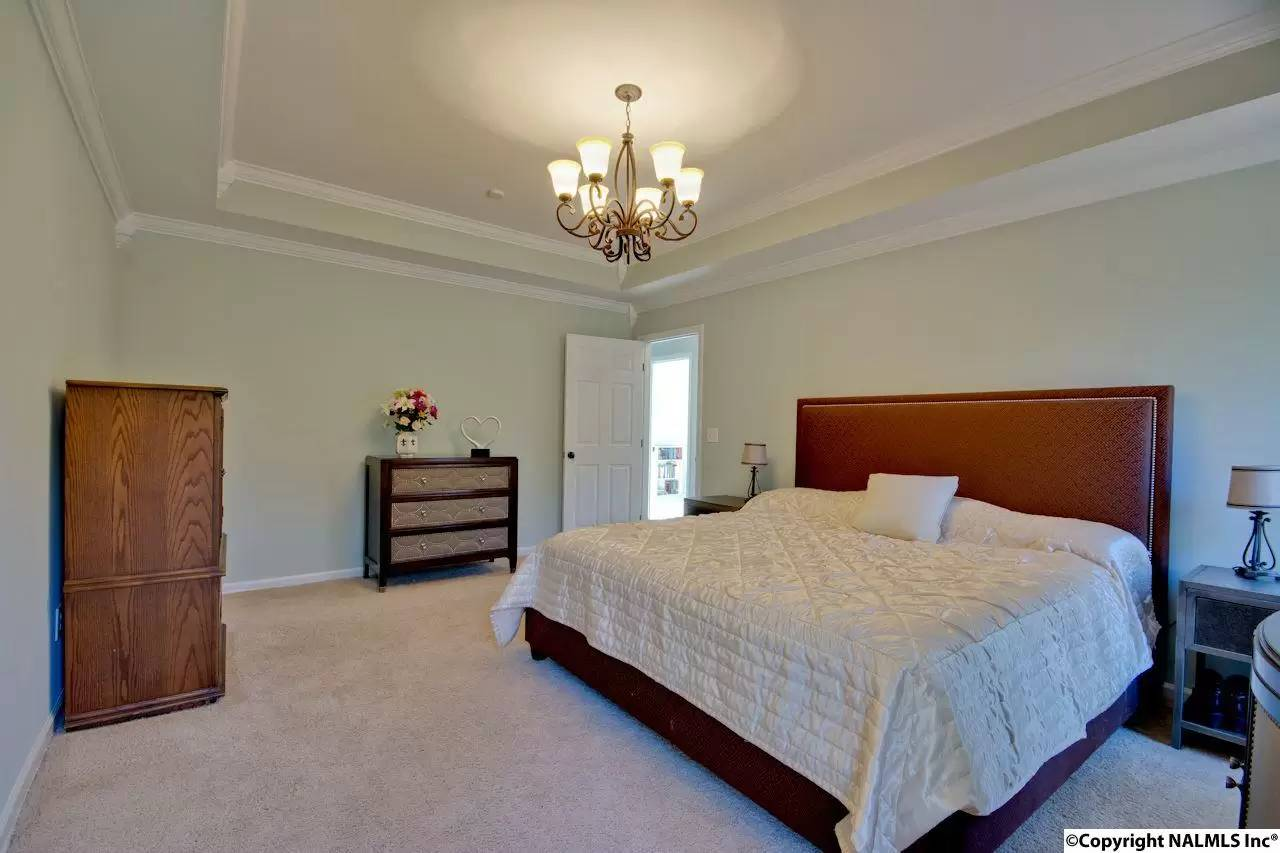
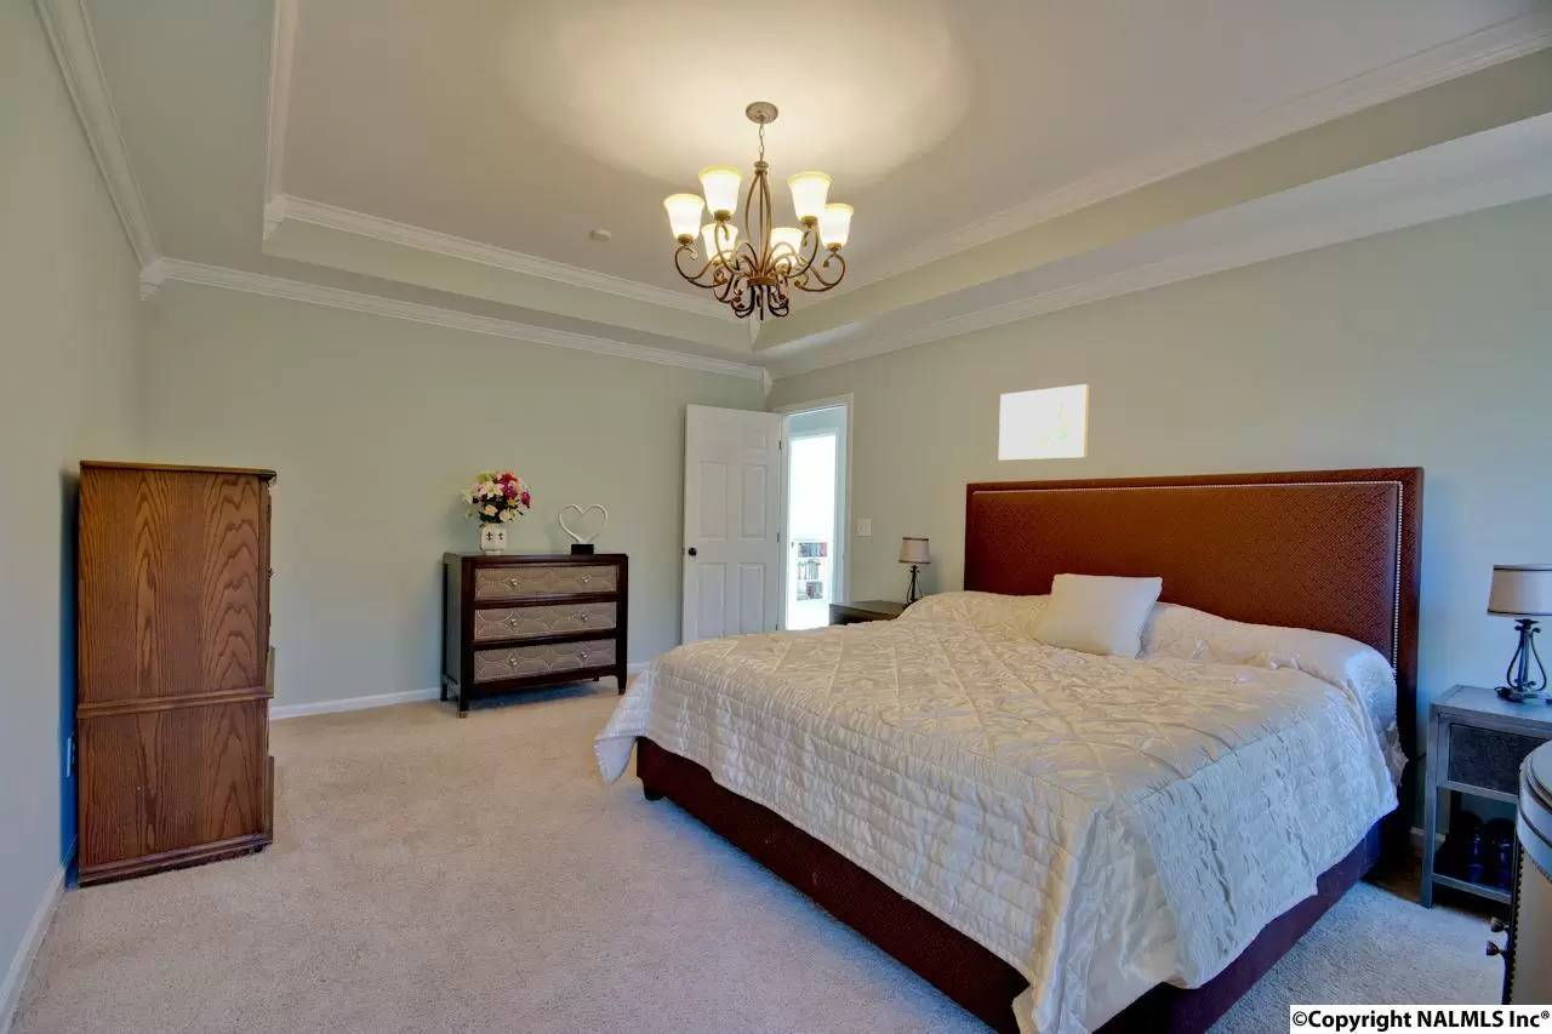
+ wall art (1040, 424)
